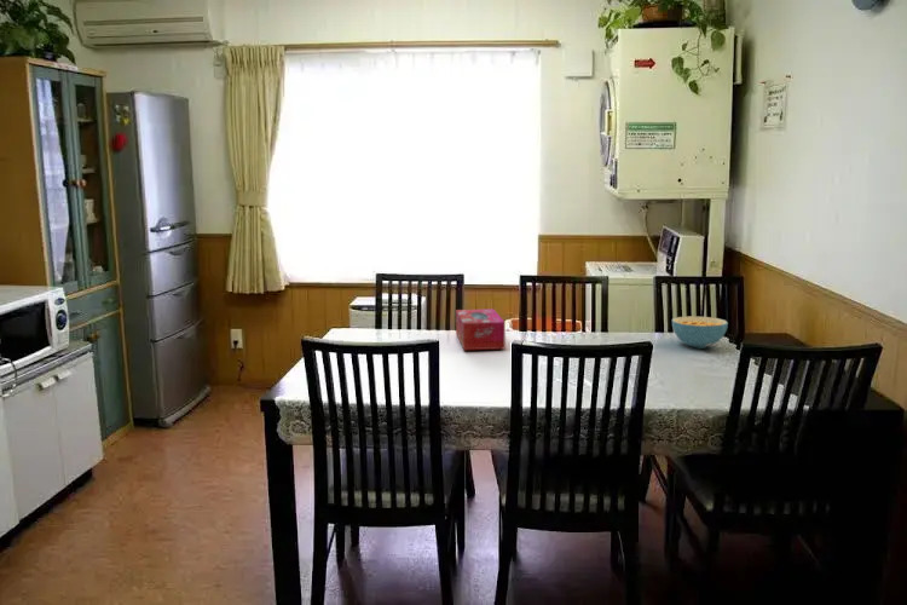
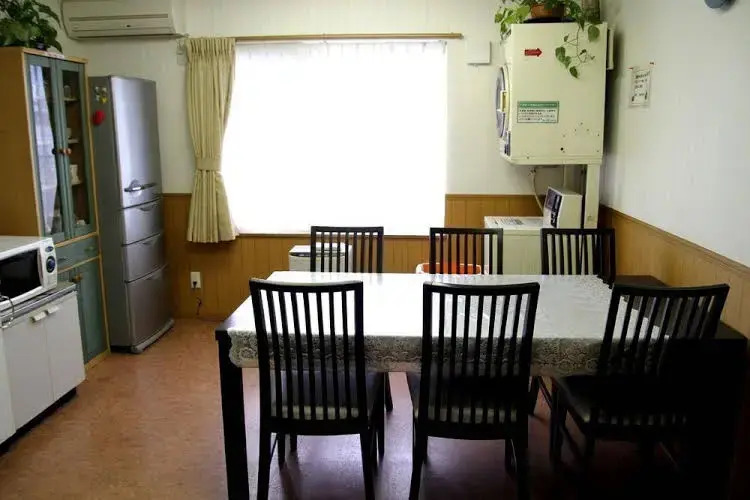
- tissue box (479, 328)
- cereal bowl (698, 333)
